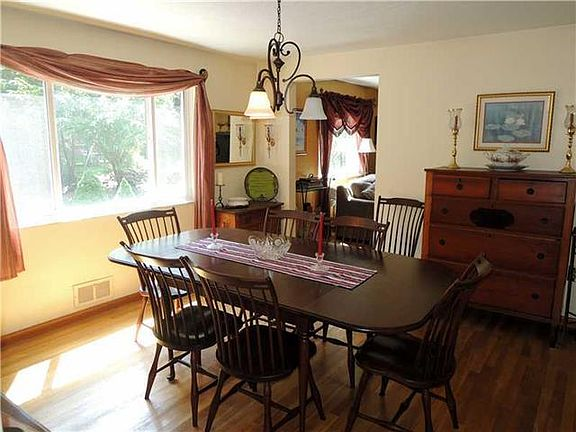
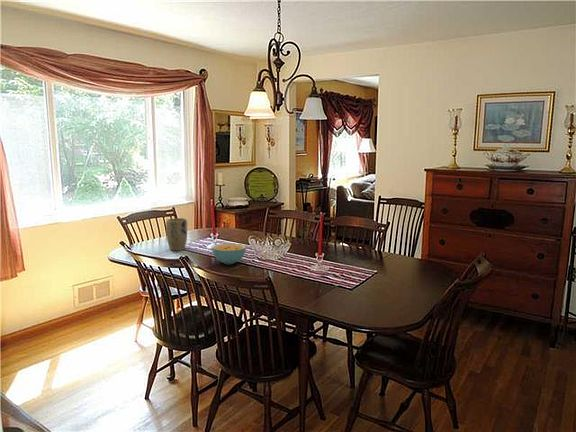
+ cereal bowl (229, 255)
+ plant pot (177, 234)
